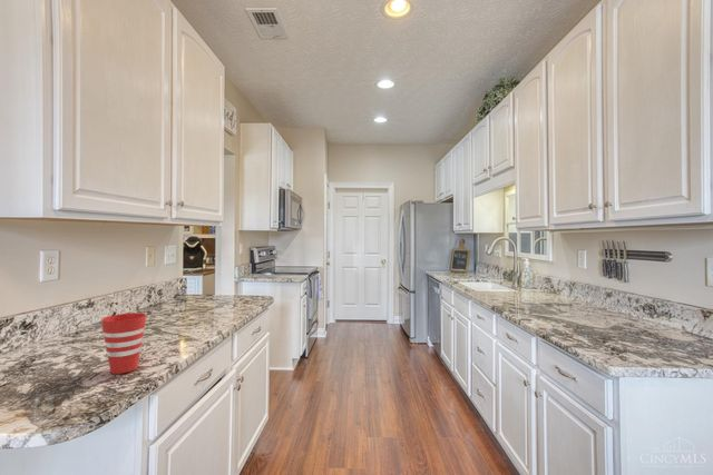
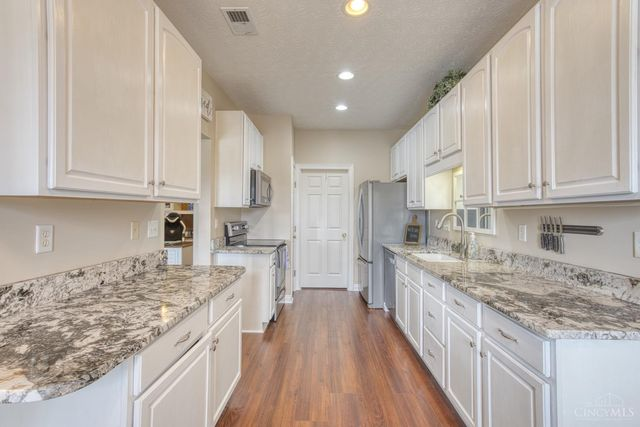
- cup (124, 343)
